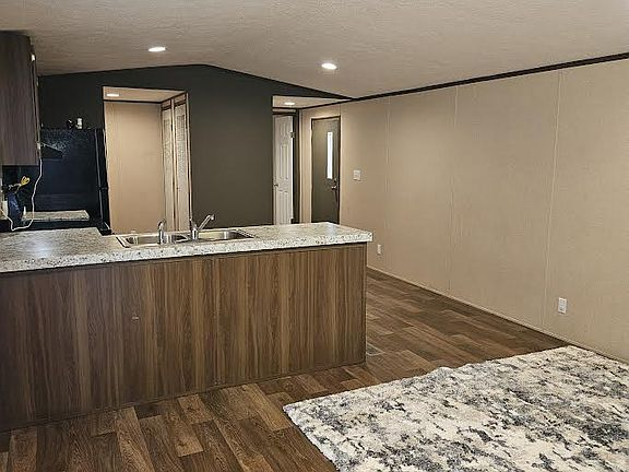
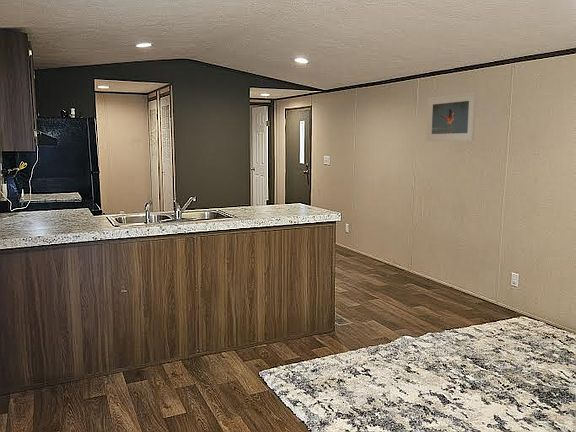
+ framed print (449, 118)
